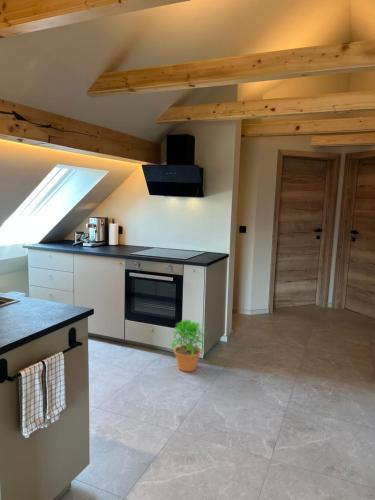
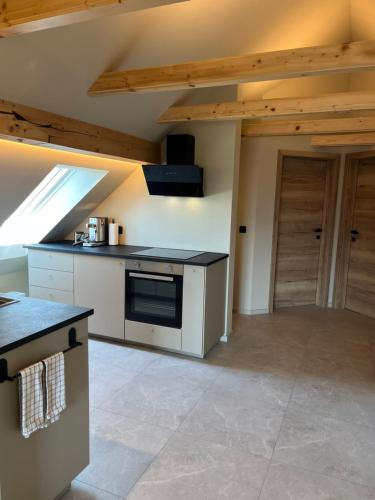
- potted plant (187, 343)
